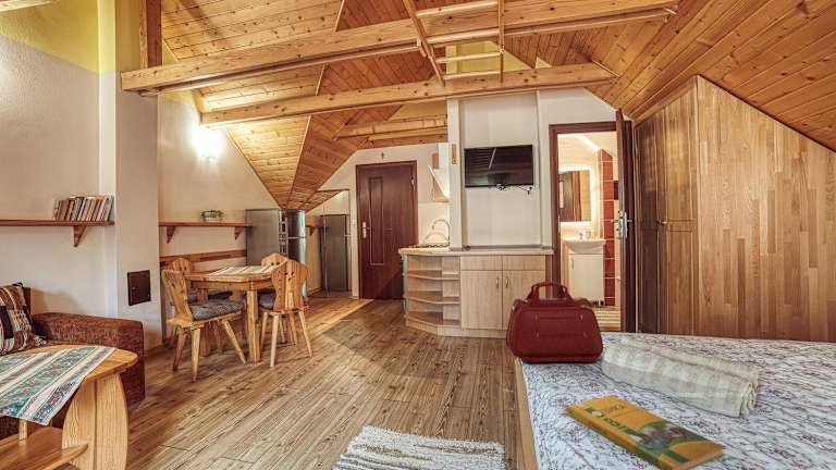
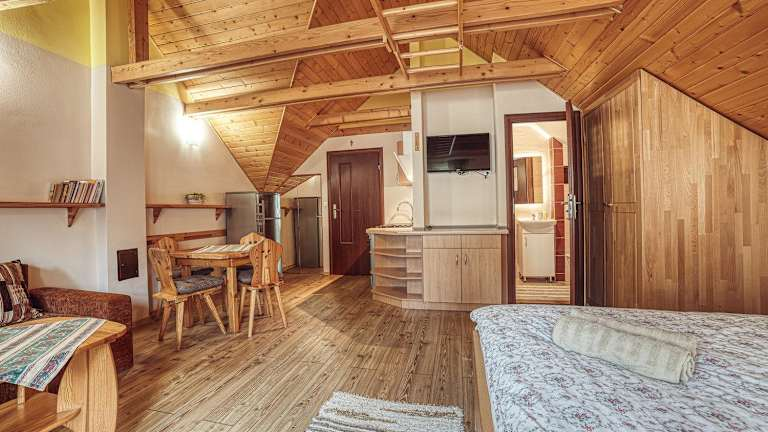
- handbag (553, 320)
- booklet (636, 428)
